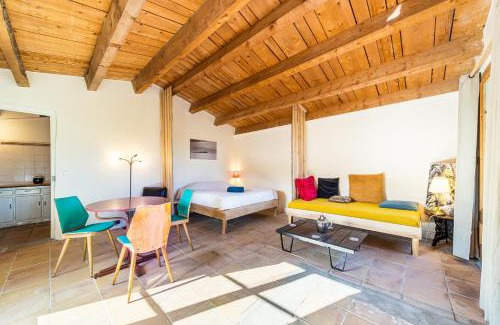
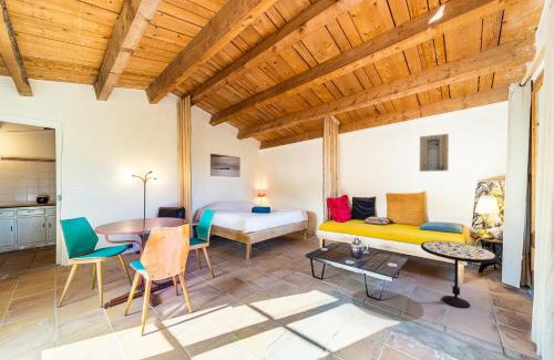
+ wall art (433, 153)
+ side table (455, 276)
